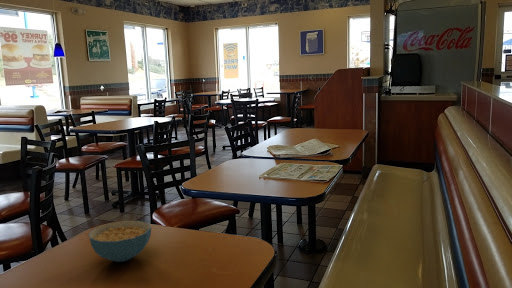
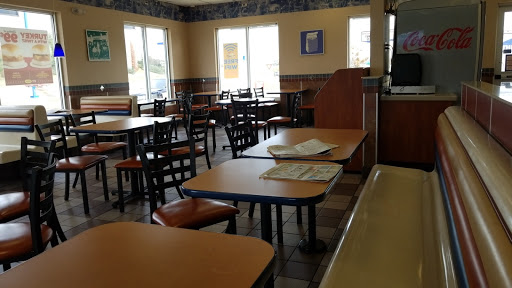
- cereal bowl (121, 244)
